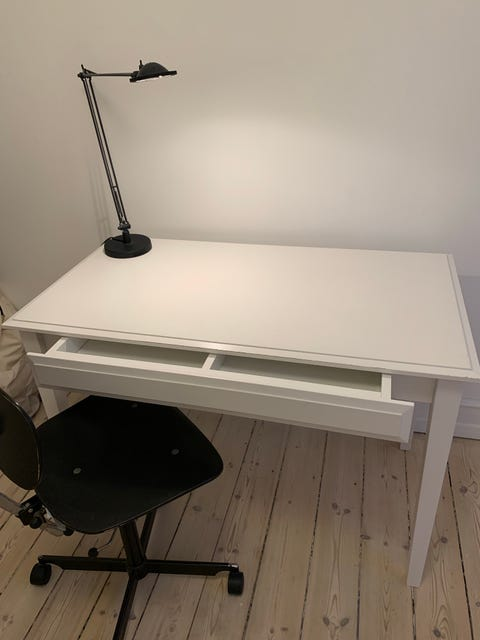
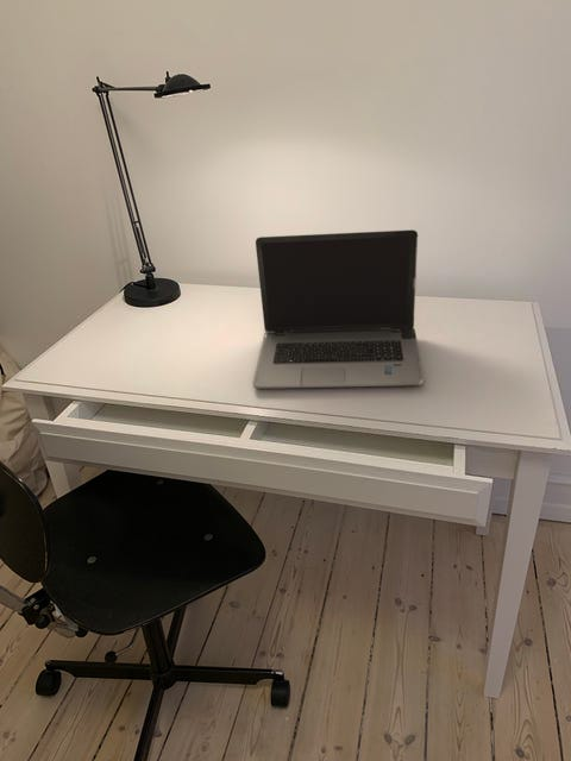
+ laptop computer (335, 310)
